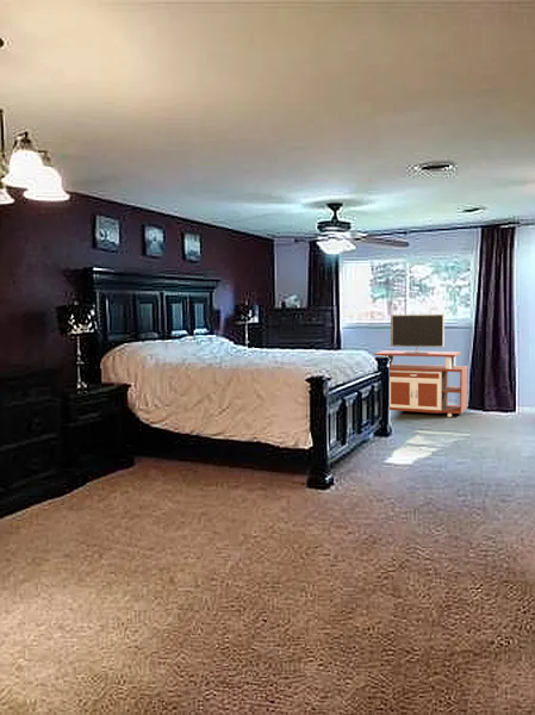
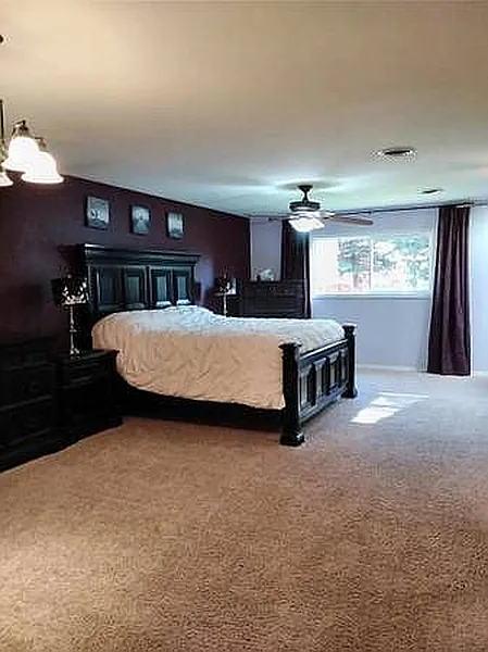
- tv stand (416, 365)
